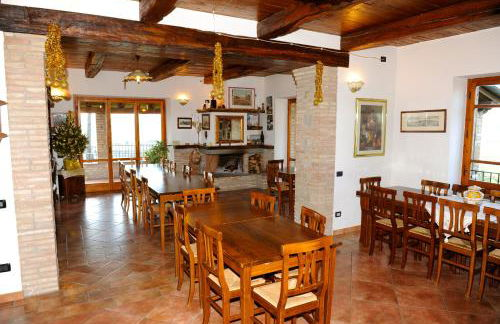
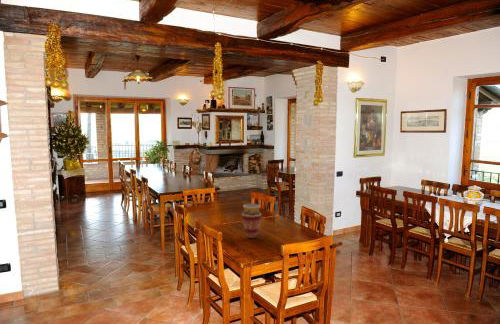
+ vase (251, 221)
